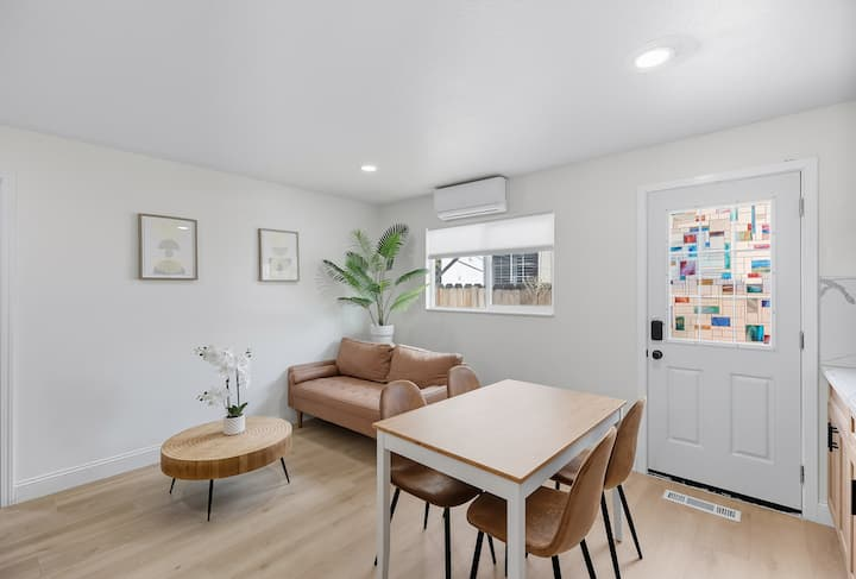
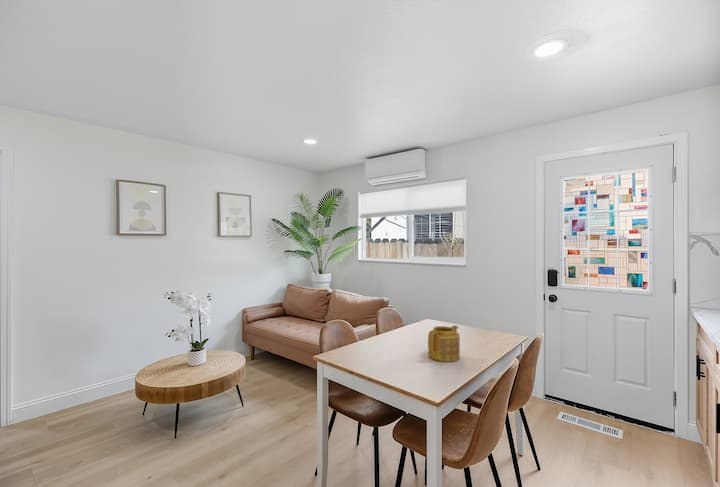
+ teapot (444, 342)
